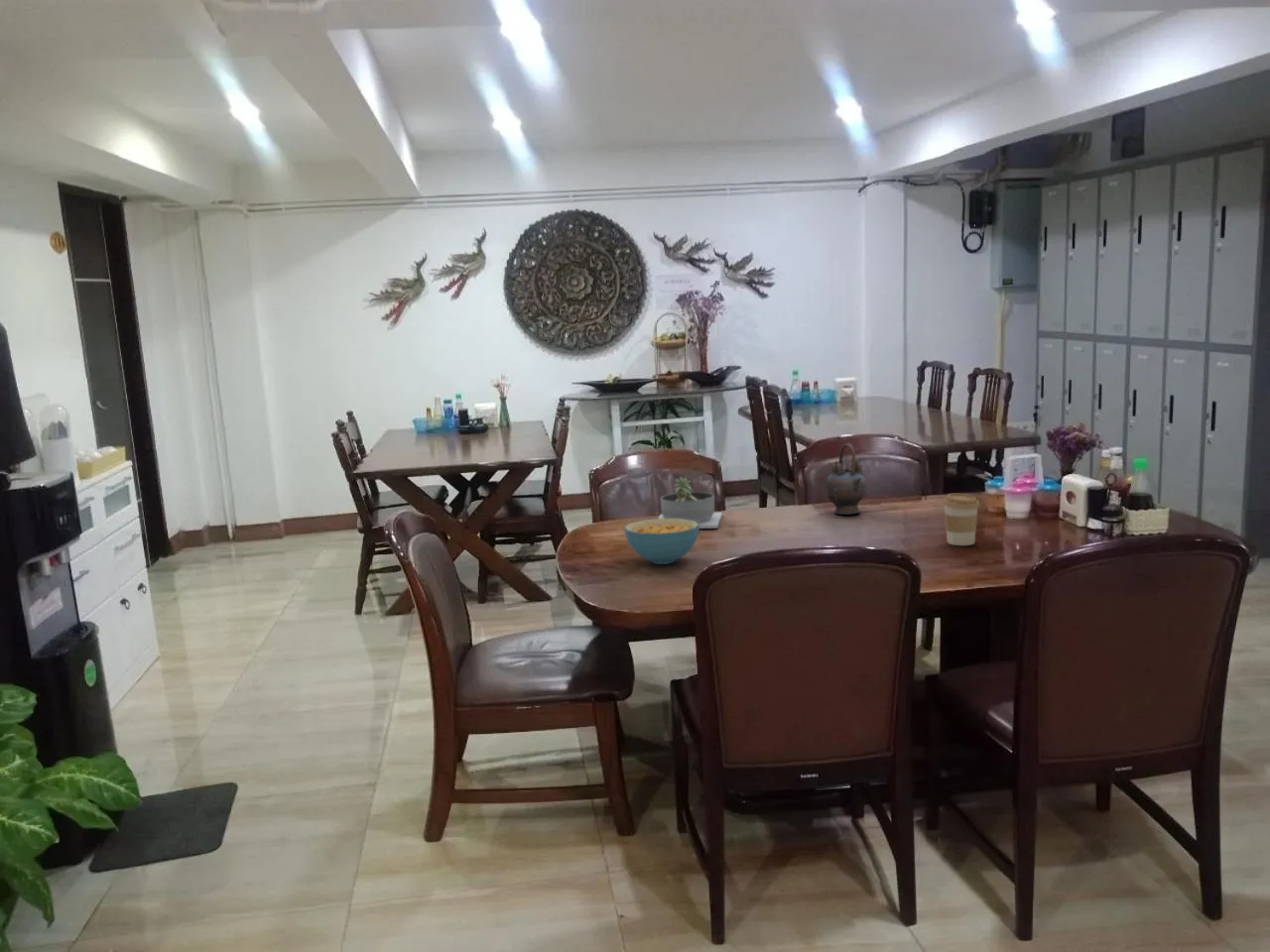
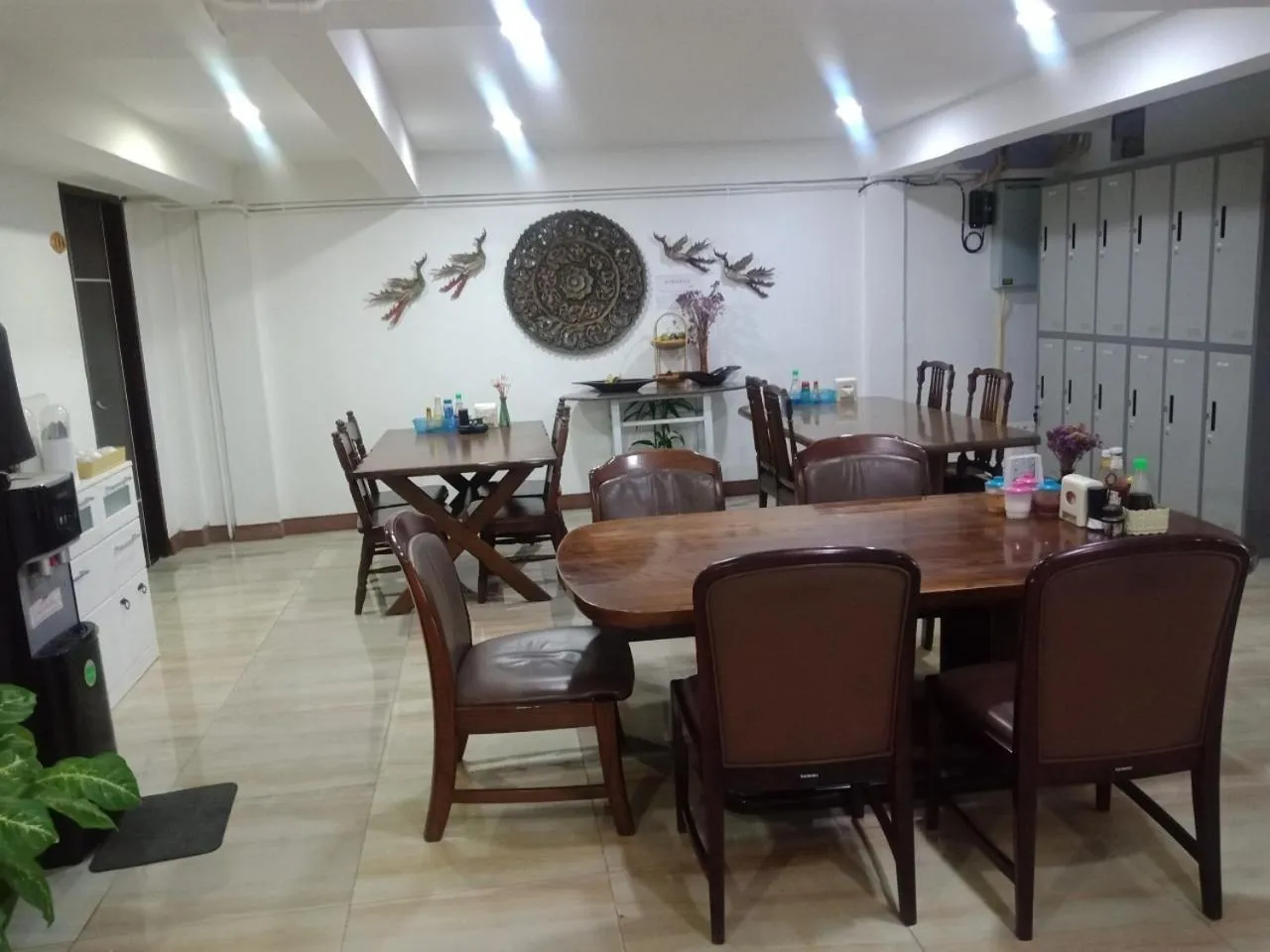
- coffee cup (960, 519)
- cereal bowl (662, 543)
- succulent planter (687, 499)
- teapot (847, 479)
